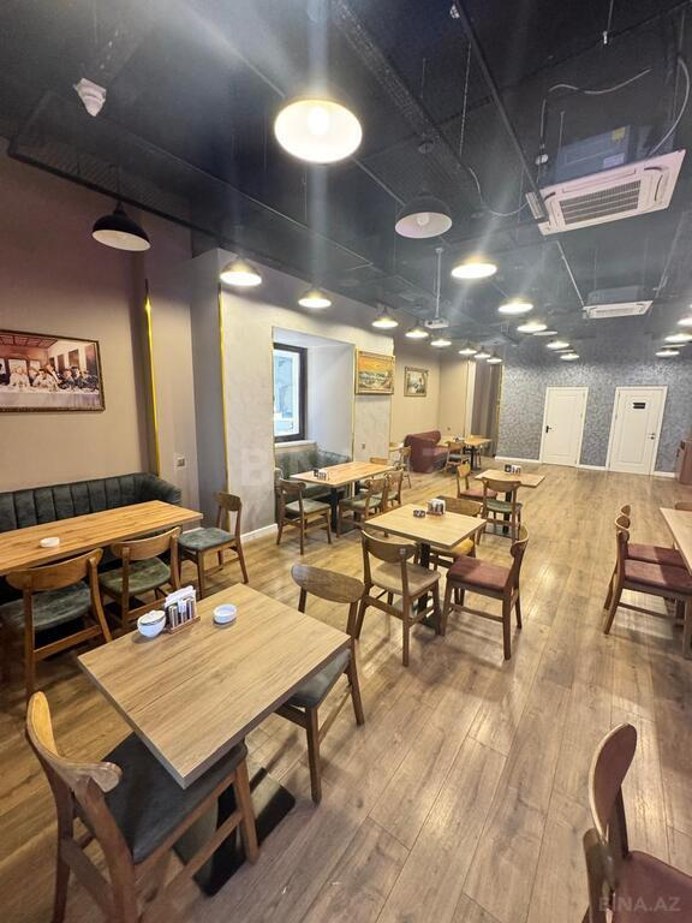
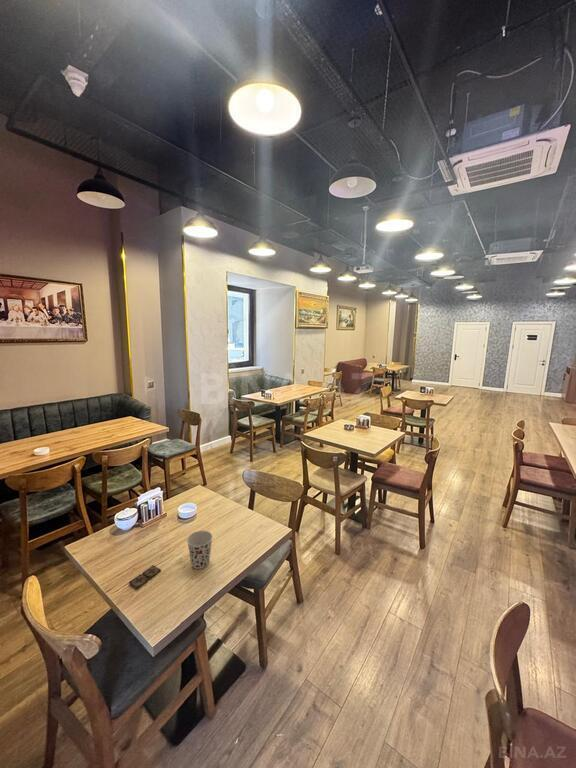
+ cup (200, 550)
+ coaster (145, 575)
